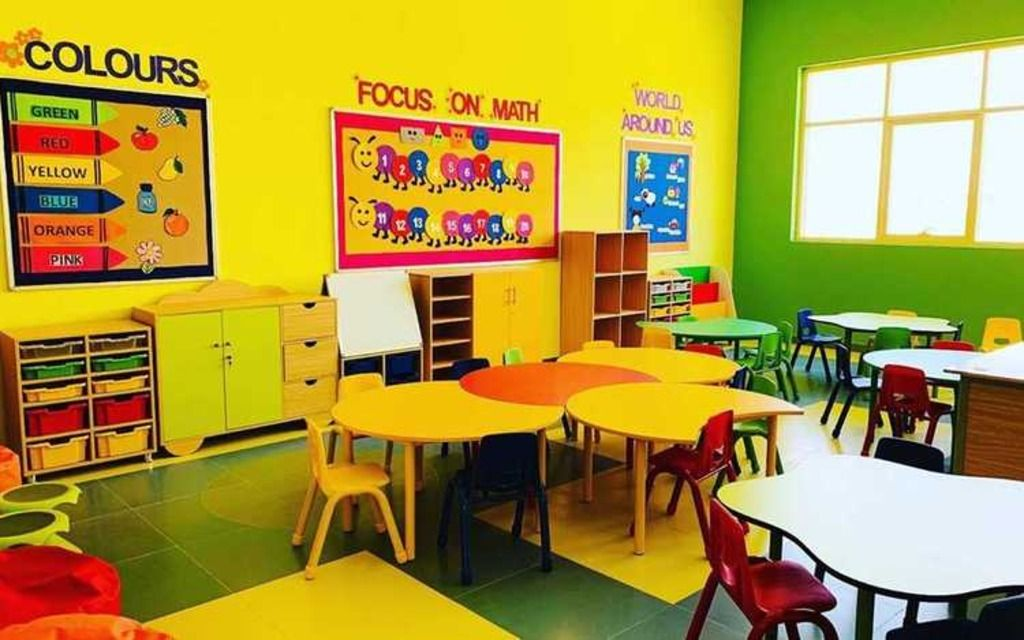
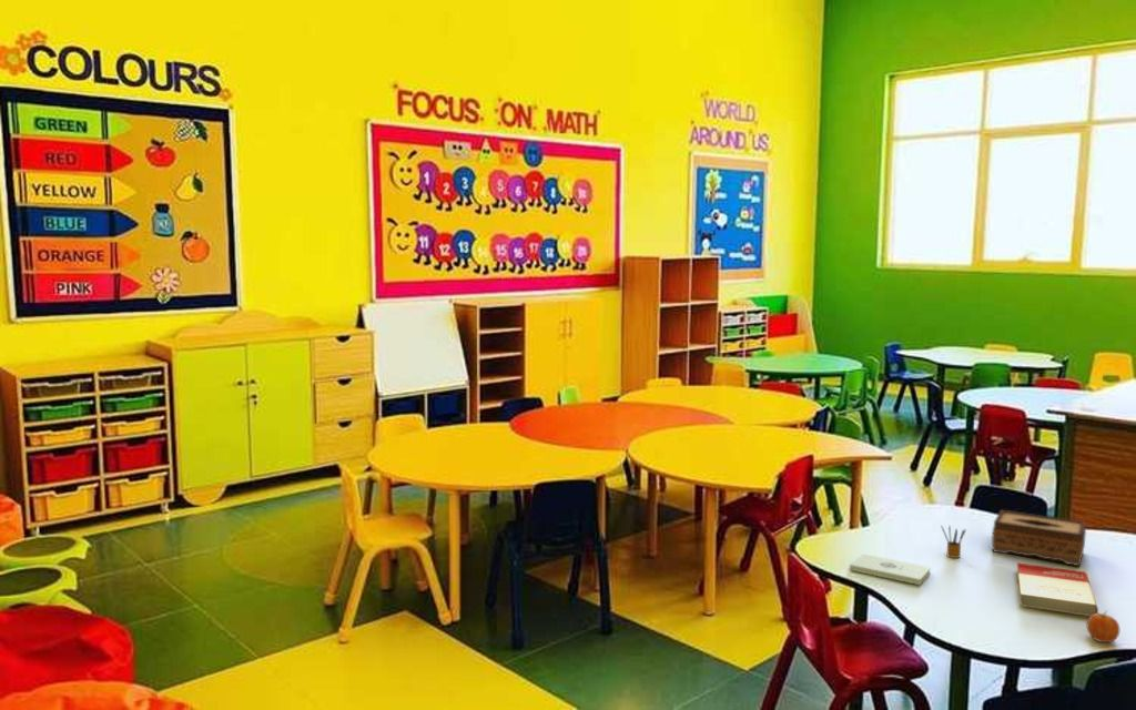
+ pencil box (953, 540)
+ notepad (890, 568)
+ tissue box (1038, 536)
+ apple (1103, 625)
+ book (1054, 588)
